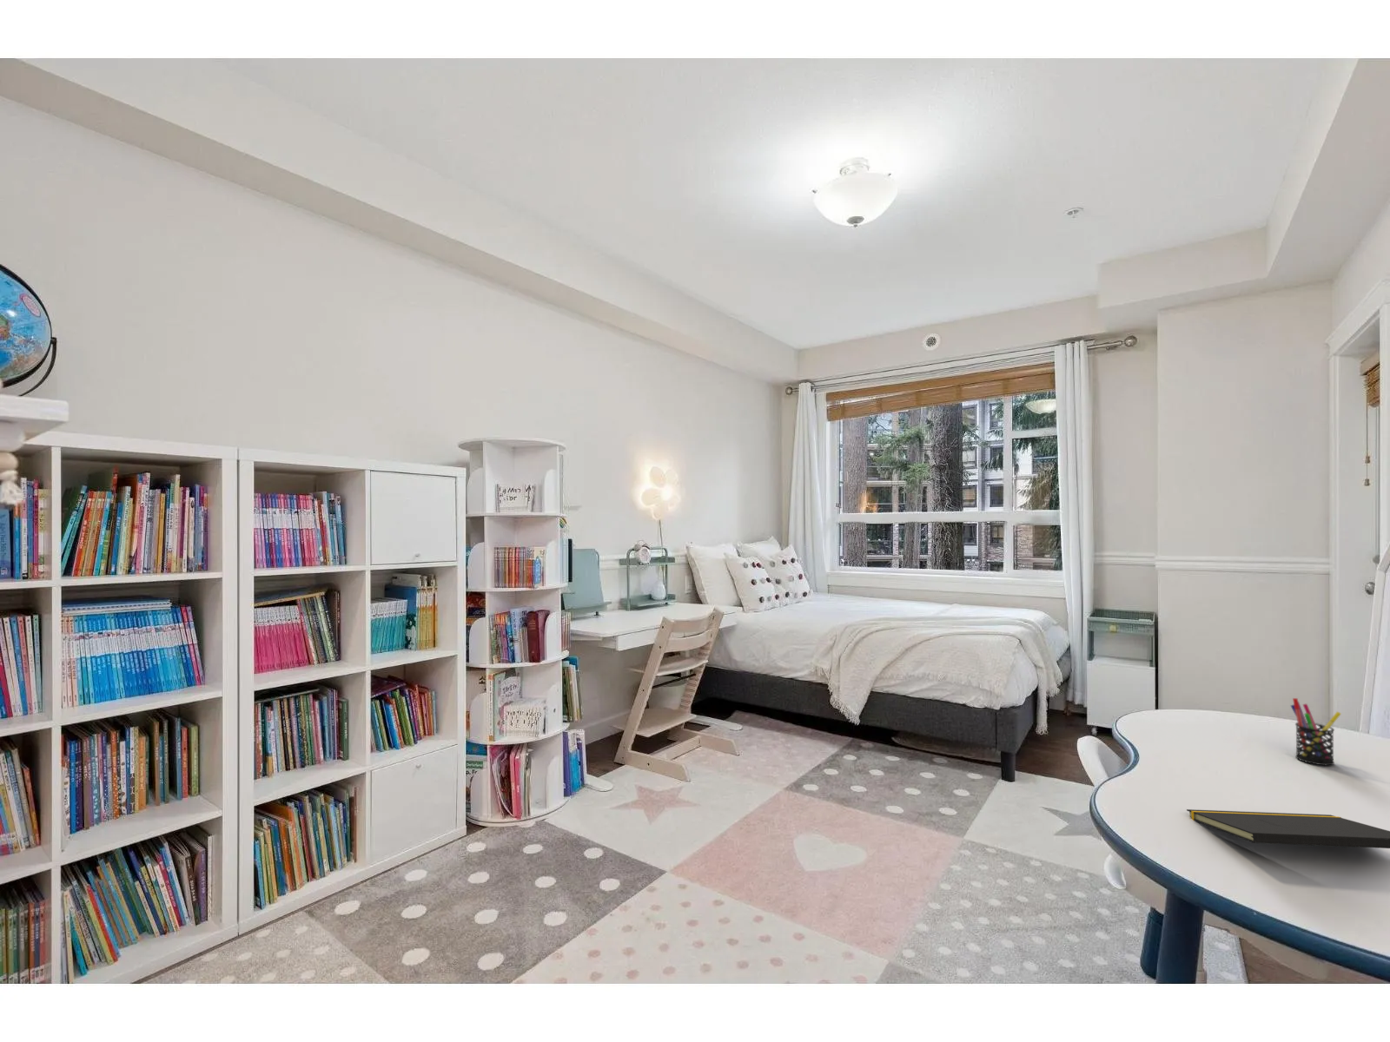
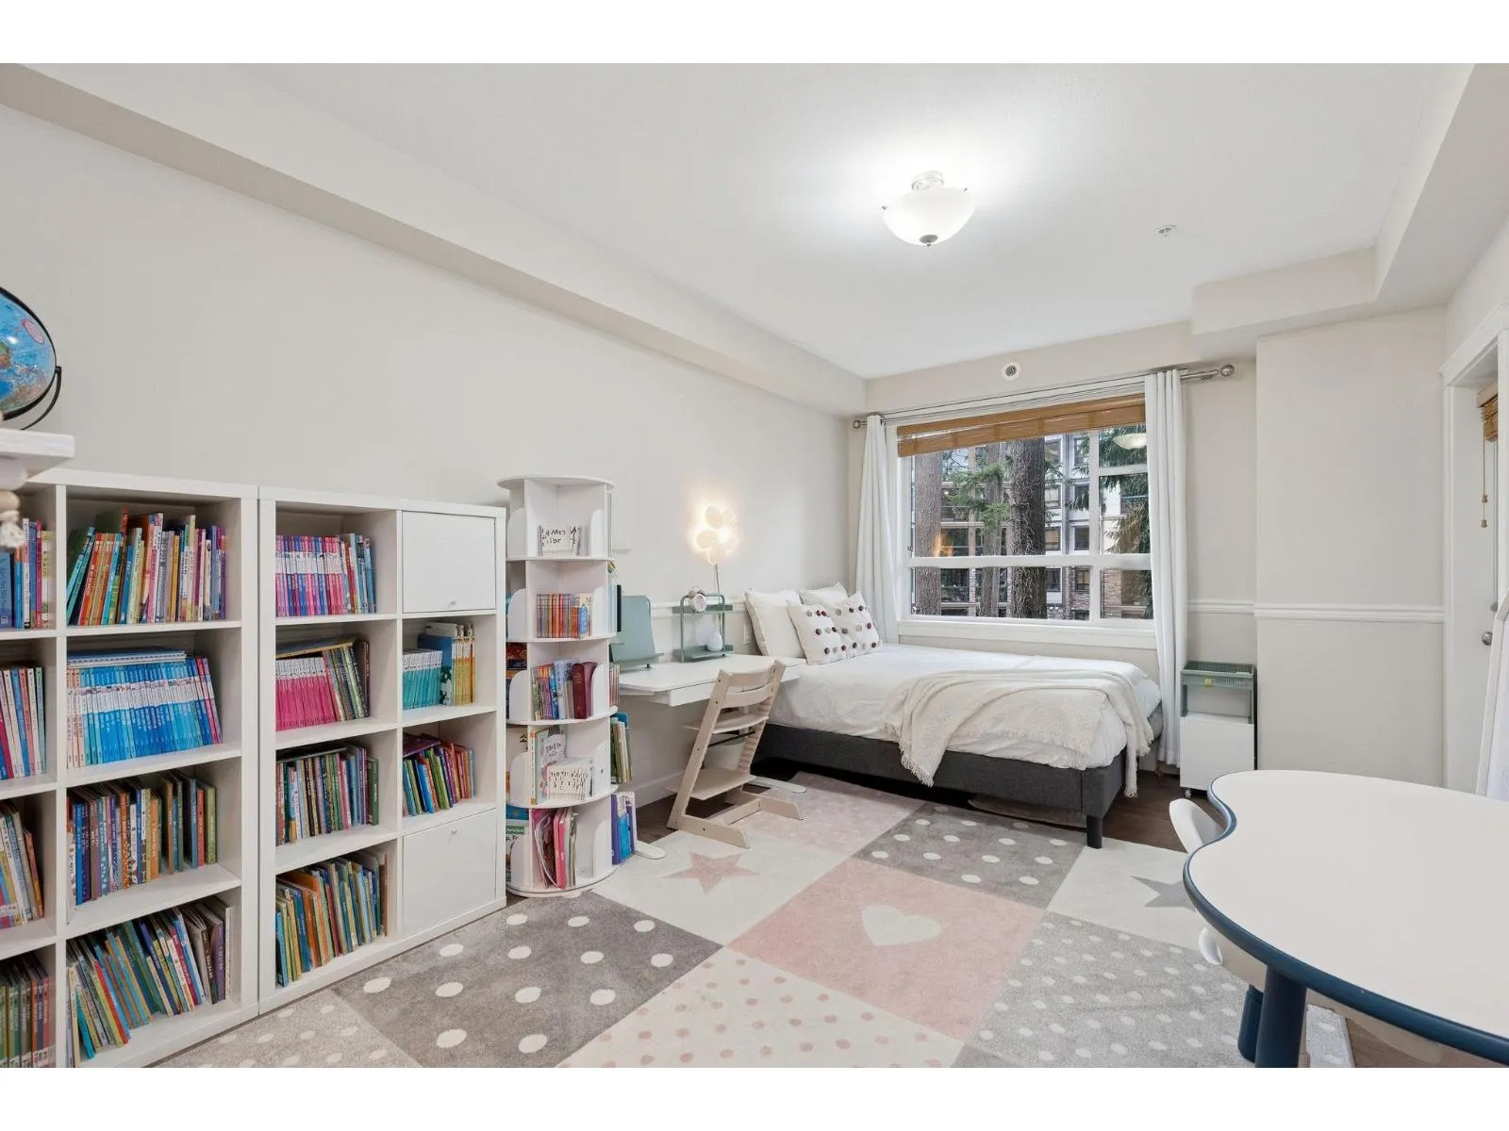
- notepad (1295, 827)
- pen holder (1311, 730)
